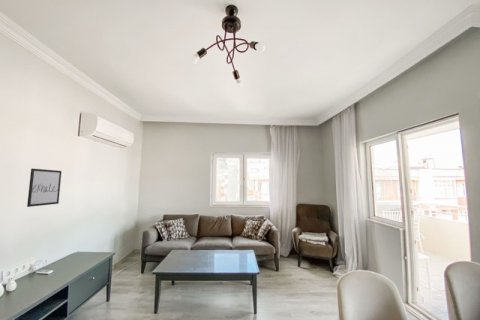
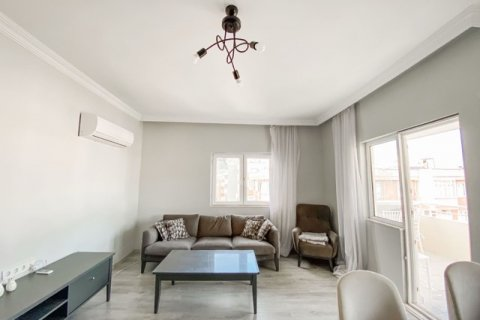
- wall art (45, 187)
